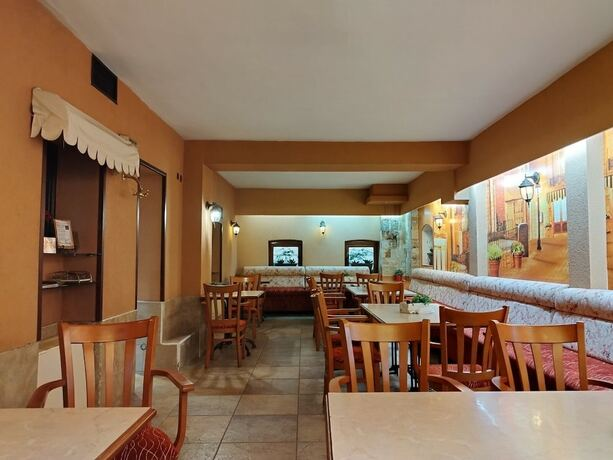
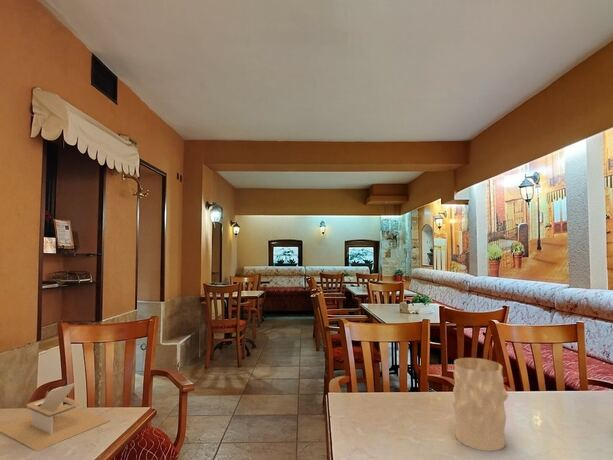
+ napkin holder (54, 404)
+ vase (479, 401)
